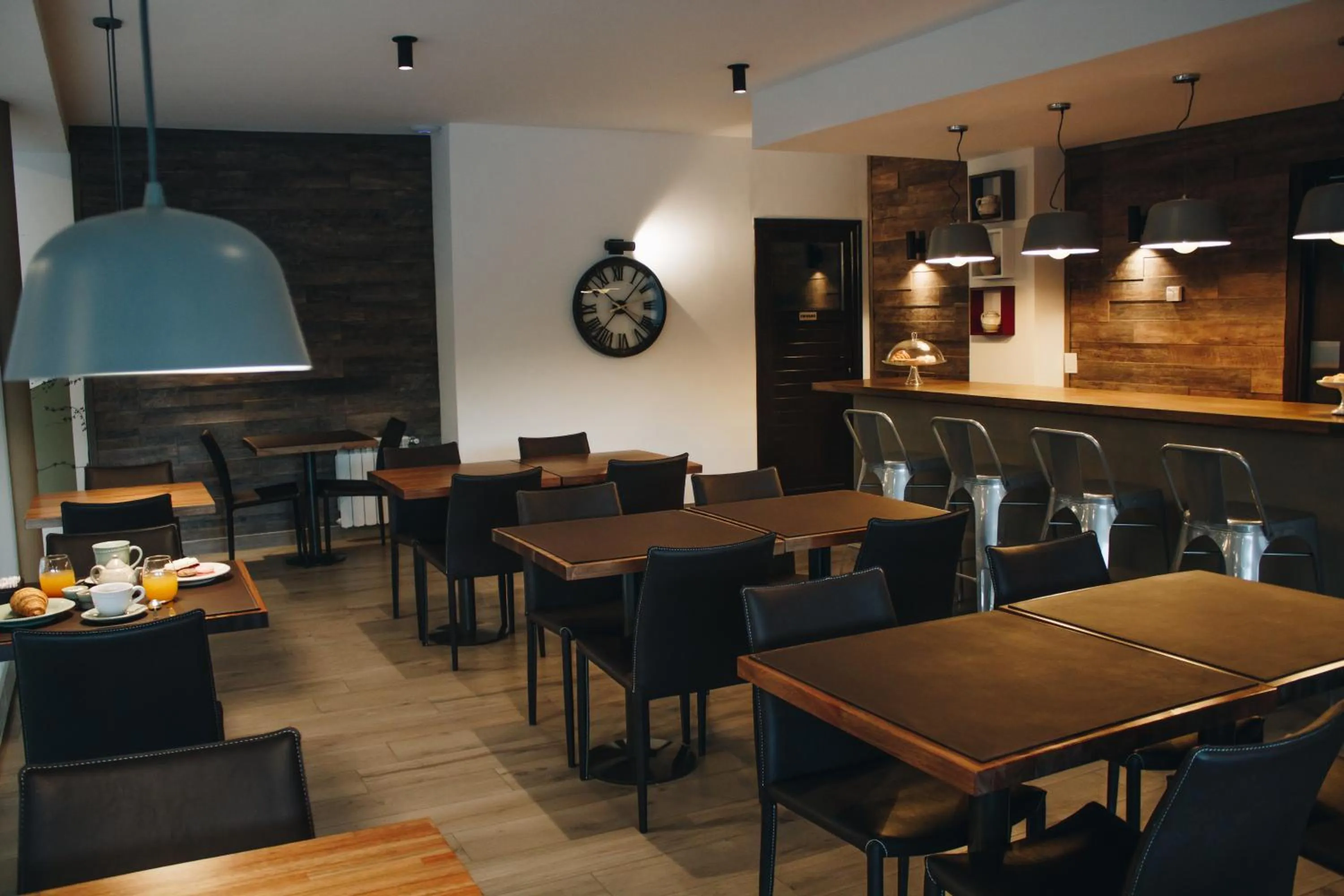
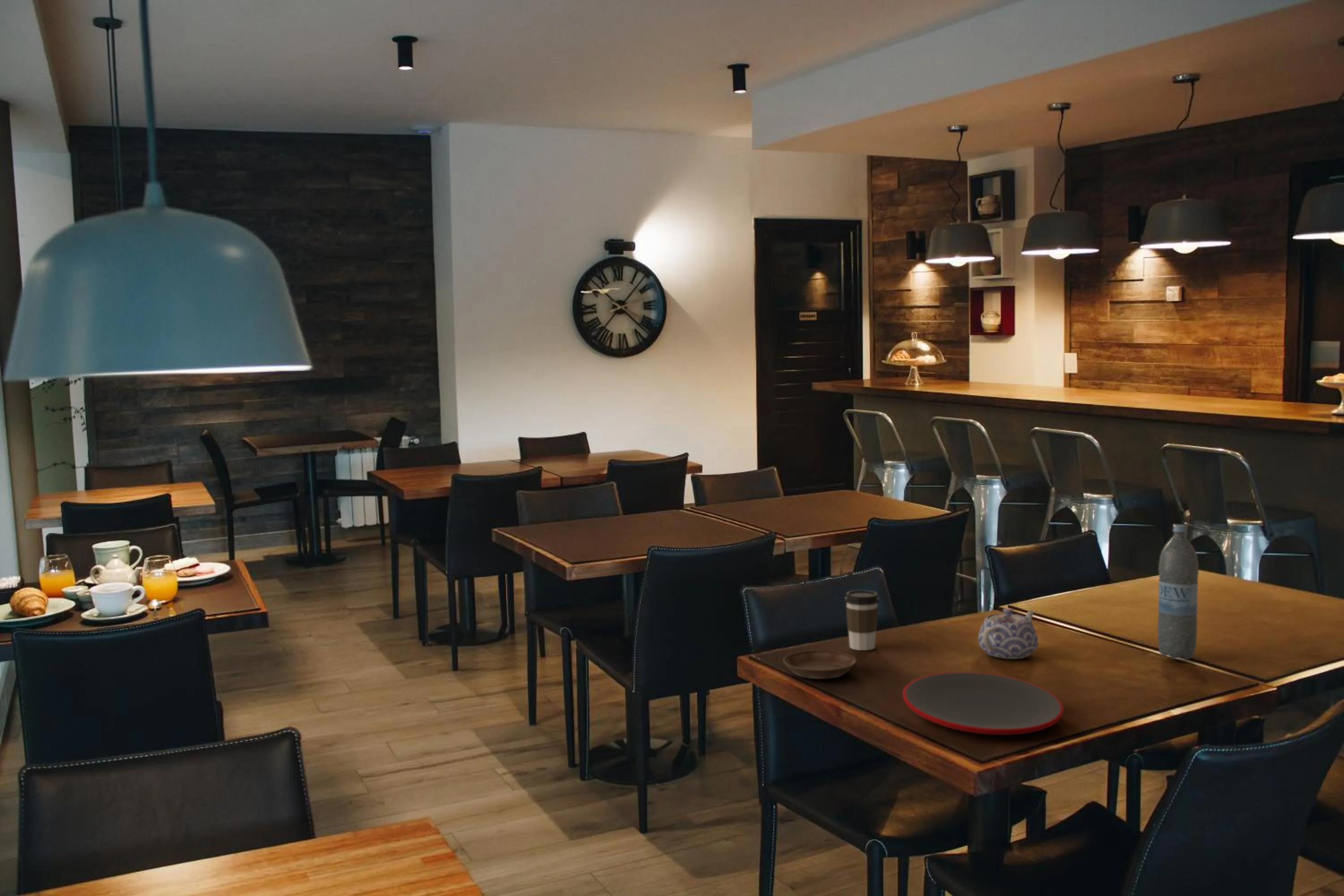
+ coffee cup (862, 620)
+ saucer (819, 666)
+ plate (982, 704)
+ water bottle (1178, 592)
+ teapot (1009, 631)
